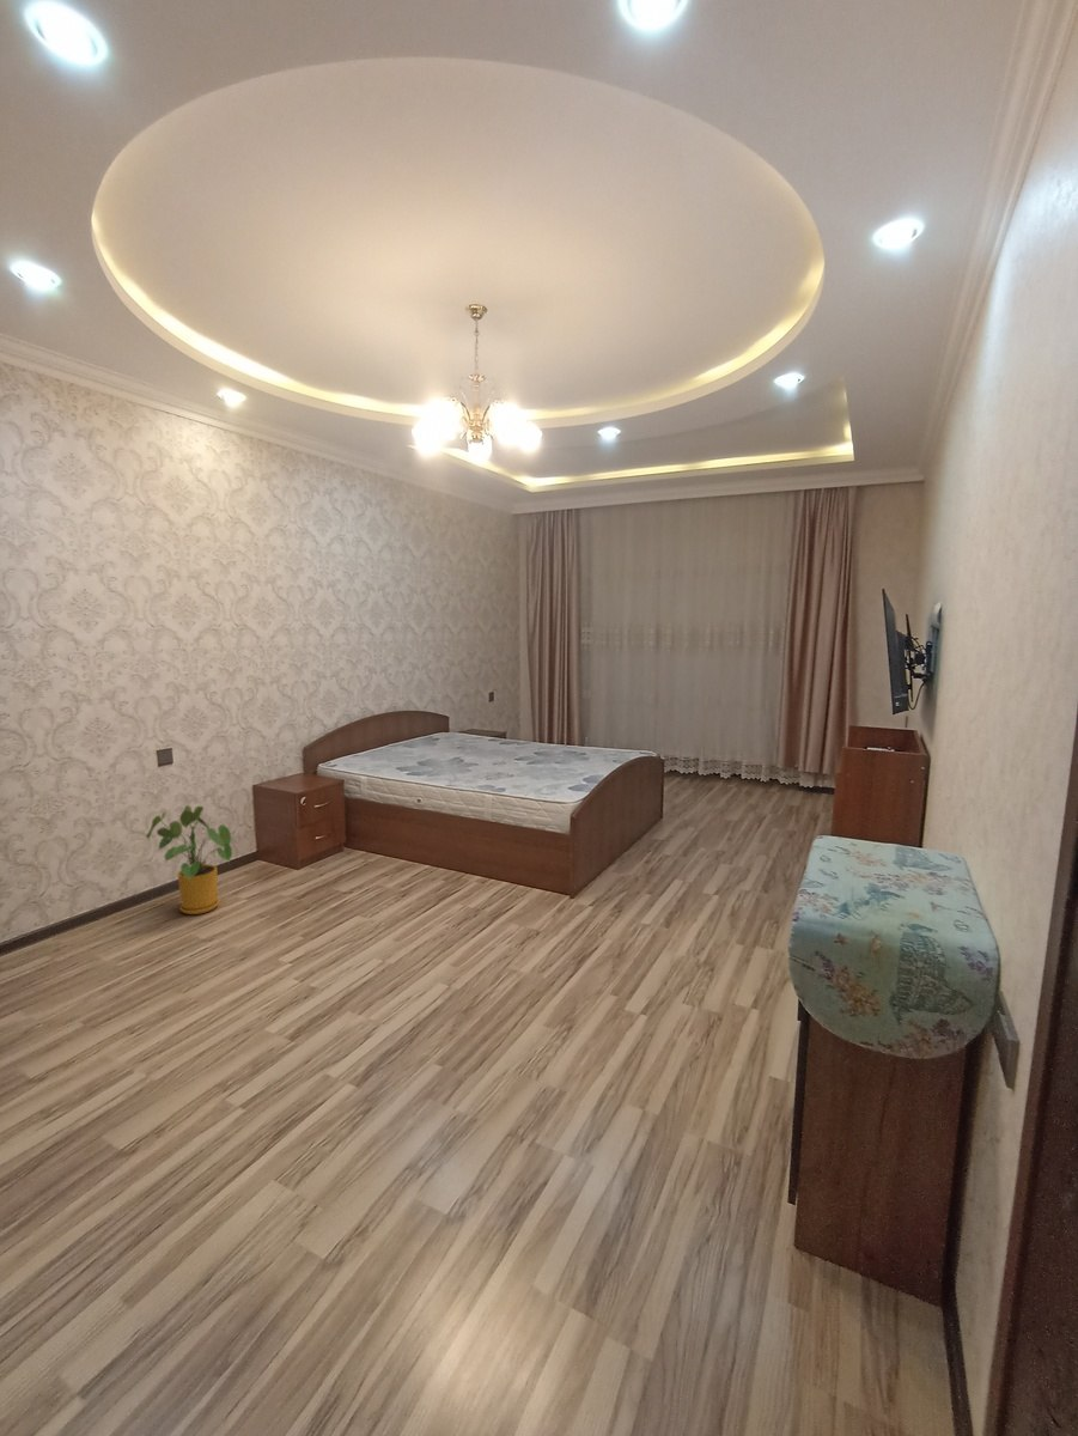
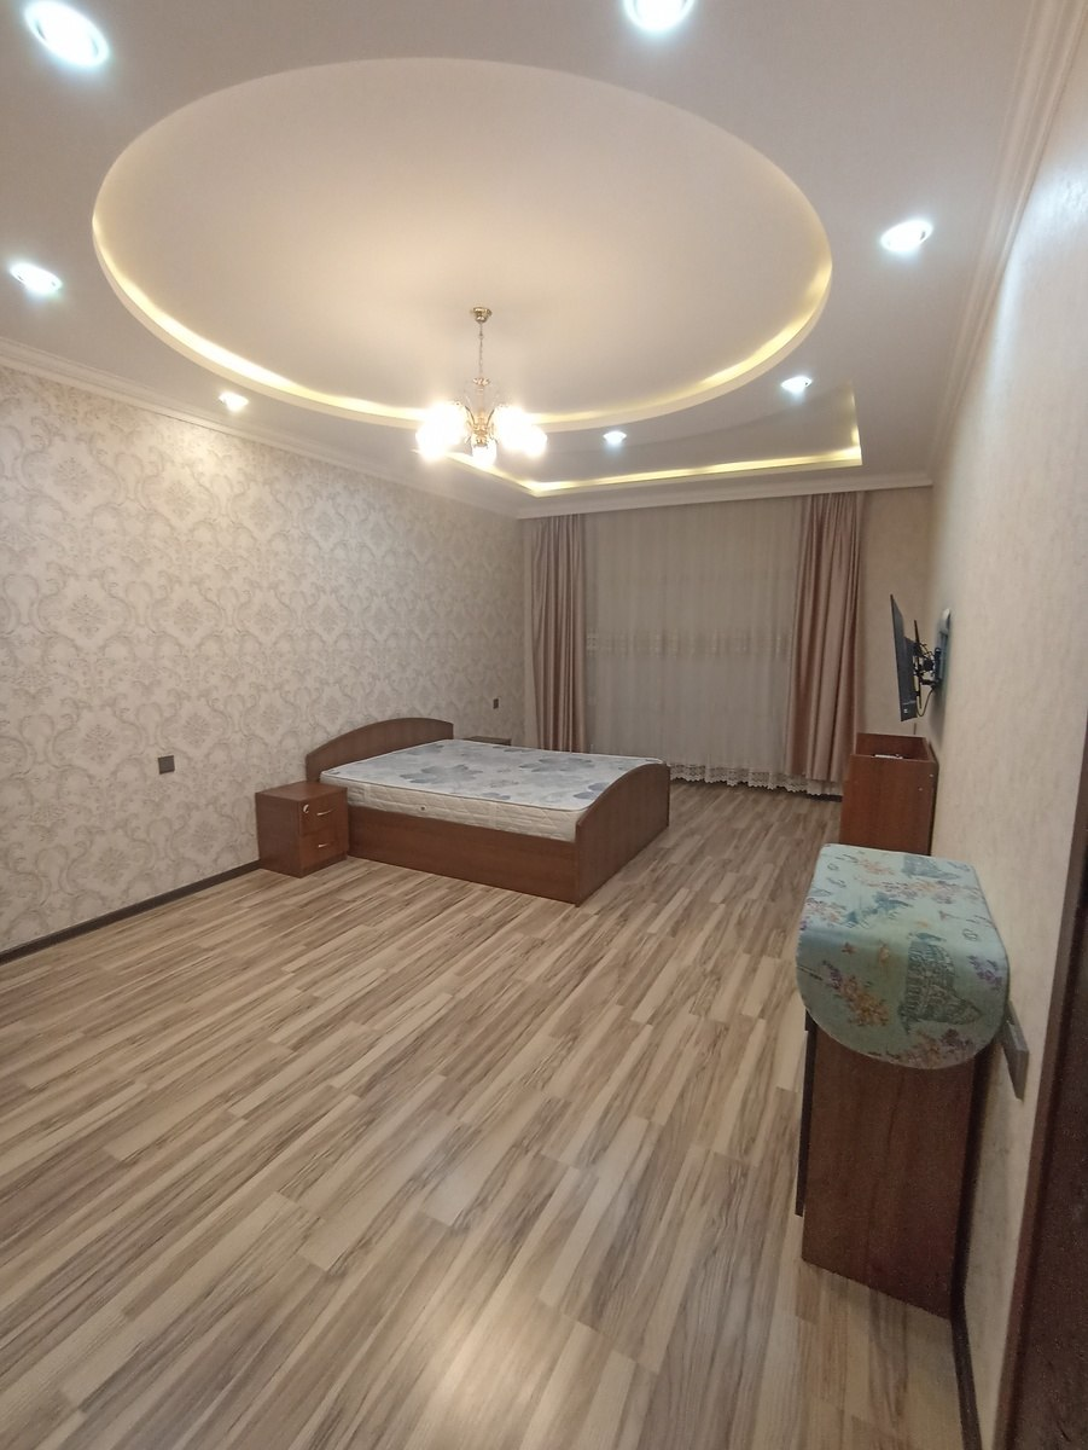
- house plant (191, 862)
